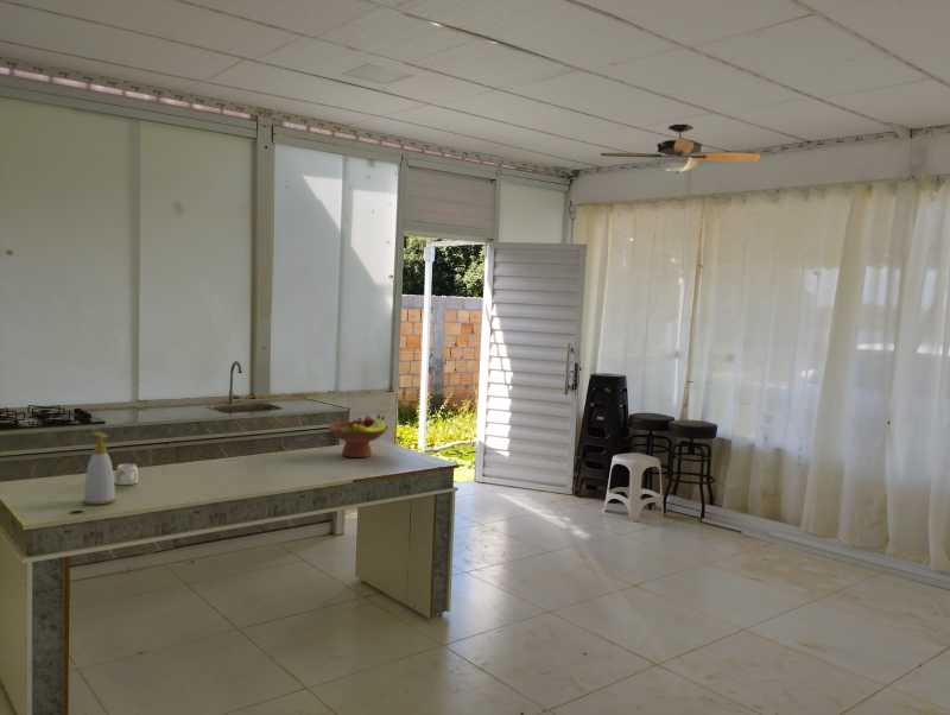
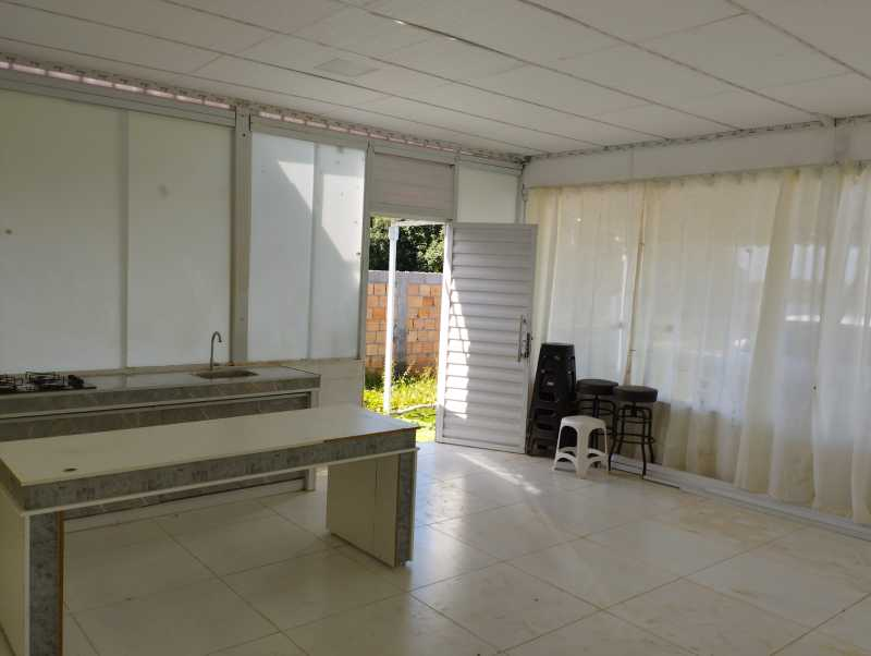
- mug (128, 474)
- fruit bowl (357, 435)
- soap bottle (99, 467)
- ceiling fan (678, 150)
